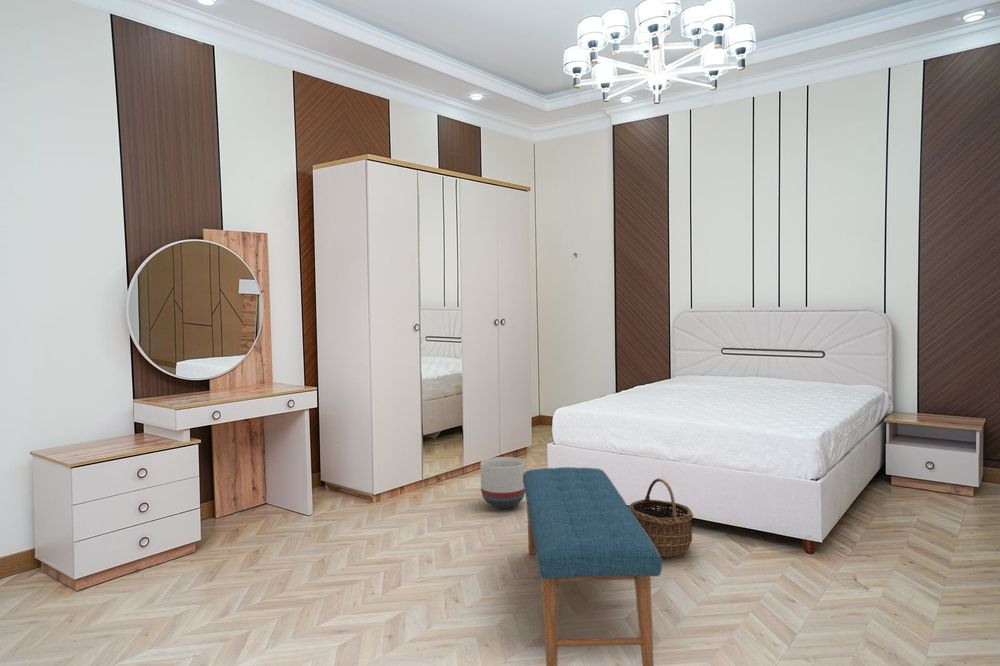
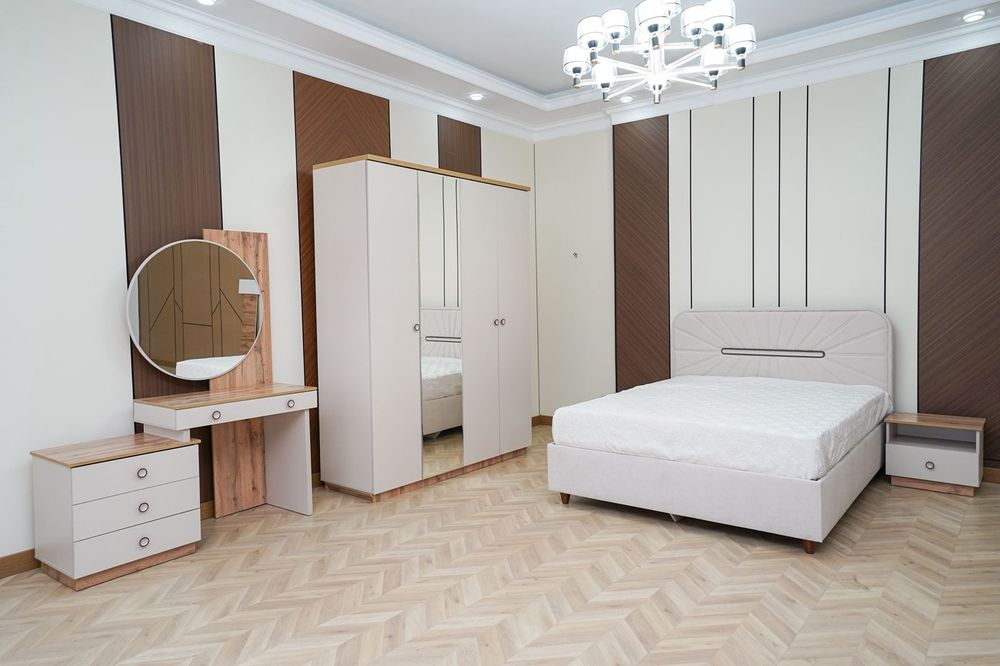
- bench (578, 548)
- planter (503, 484)
- wicker basket (659, 514)
